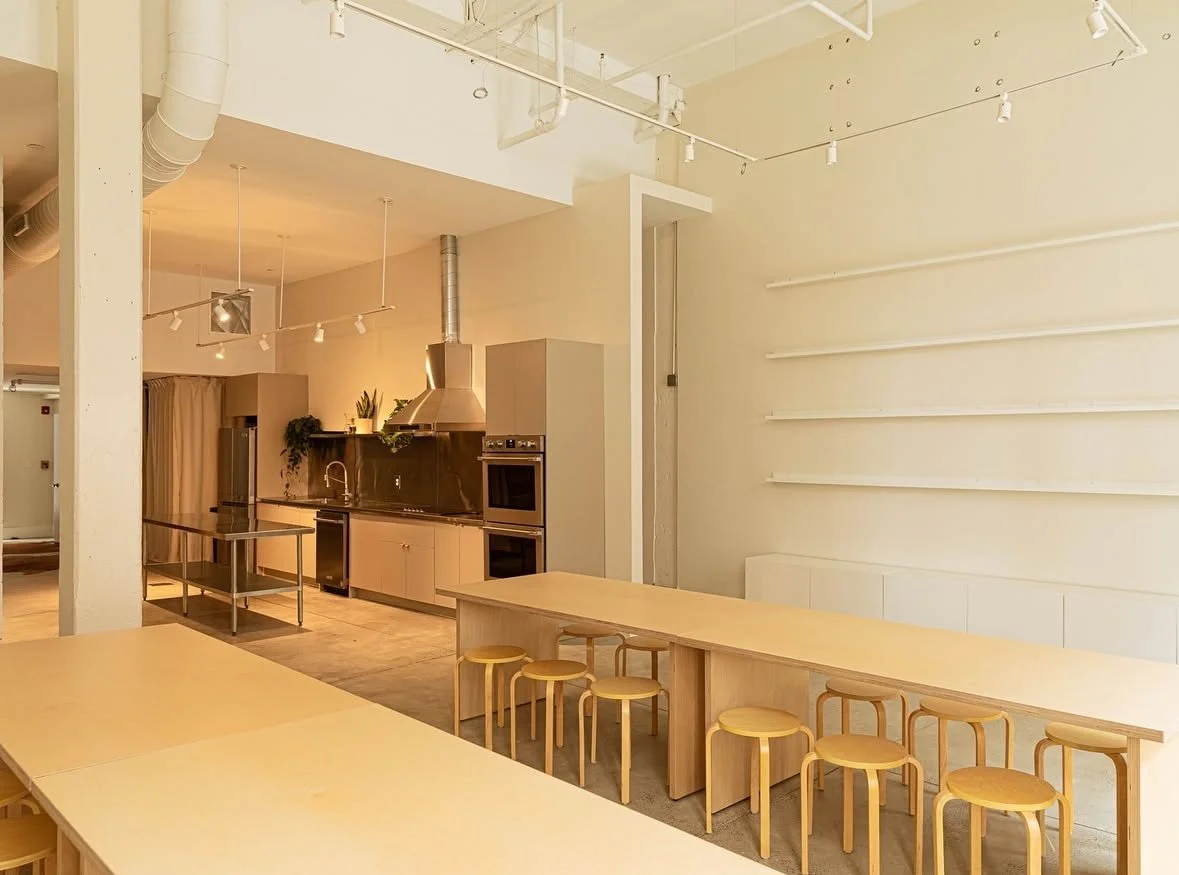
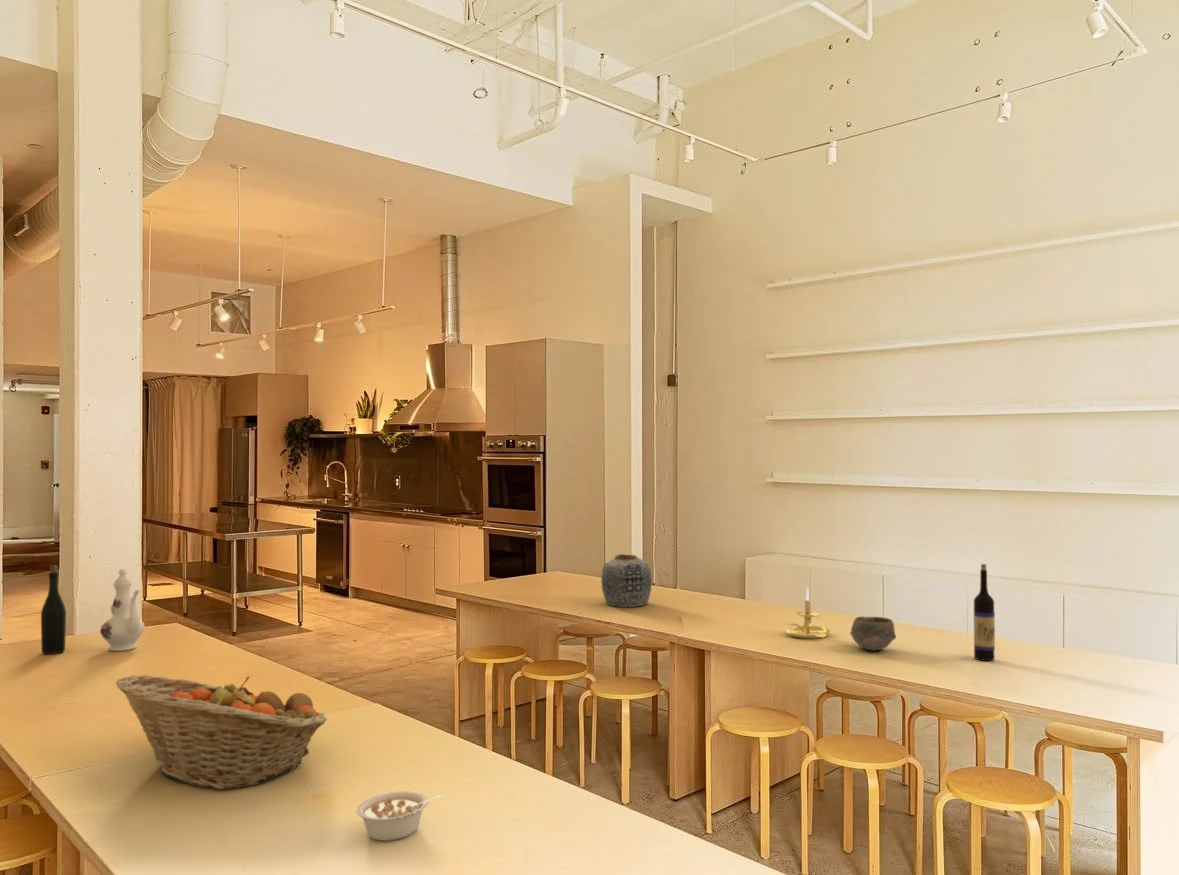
+ candle holder (805, 611)
+ bottle (53, 608)
+ legume (395, 813)
+ chinaware (125, 609)
+ vase (626, 579)
+ wine bottle (984, 611)
+ fruit basket (222, 717)
+ bowl (873, 634)
